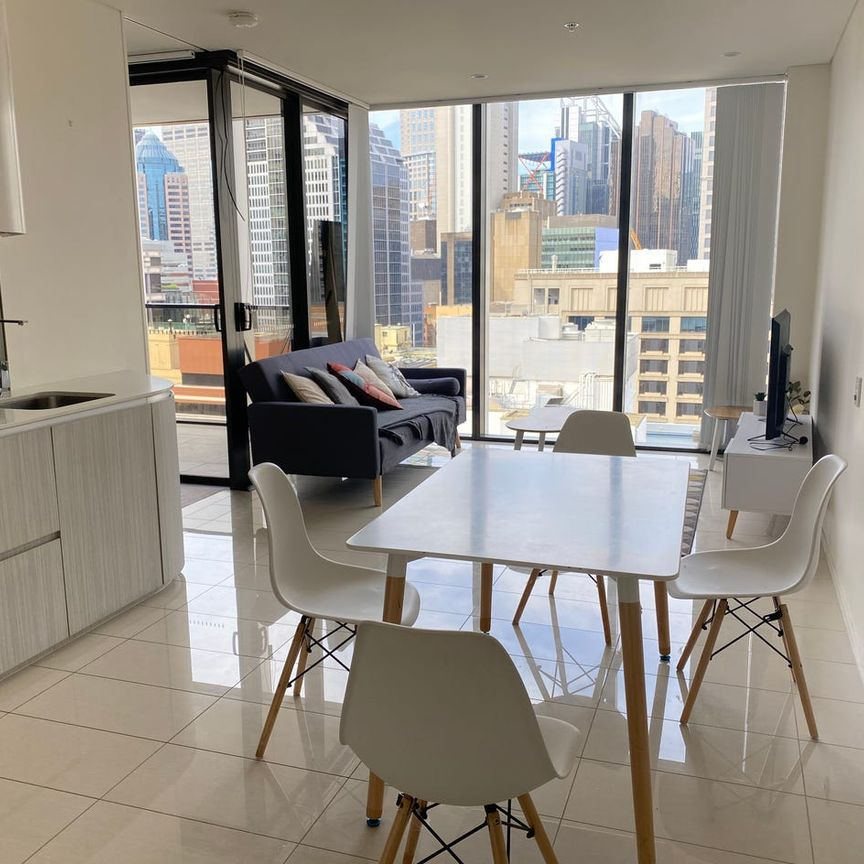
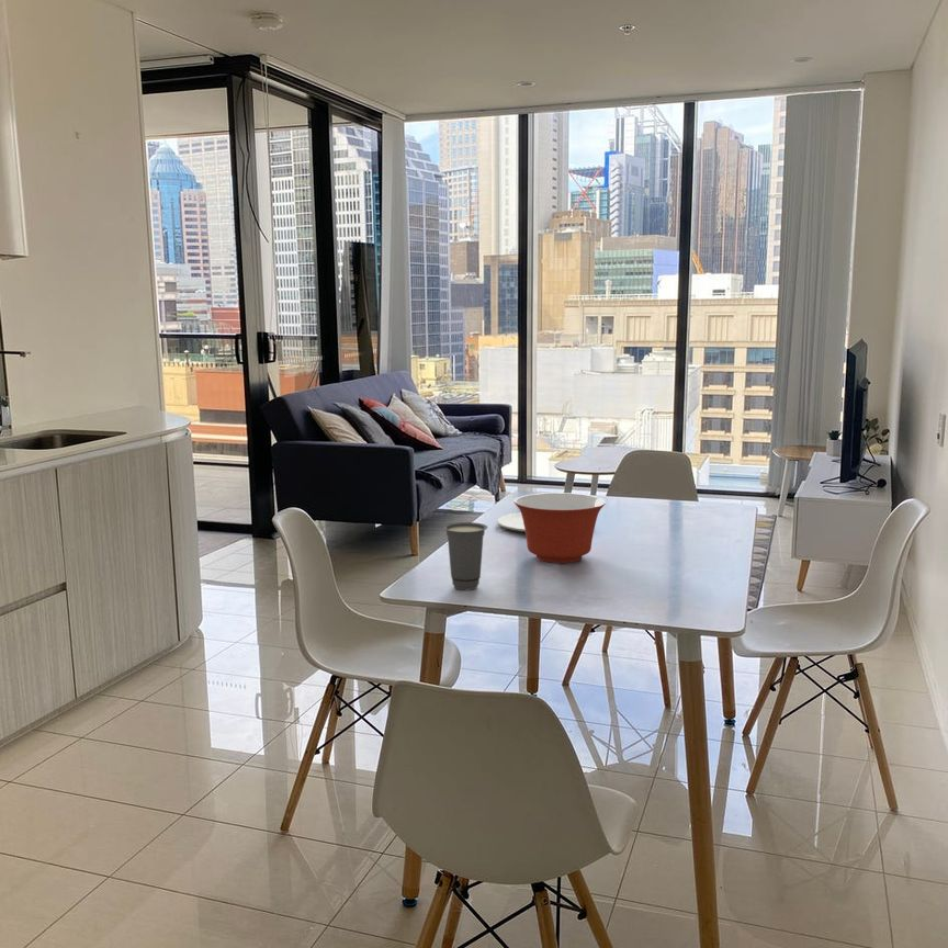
+ mixing bowl (558, 529)
+ plate (523, 524)
+ cup (465, 556)
